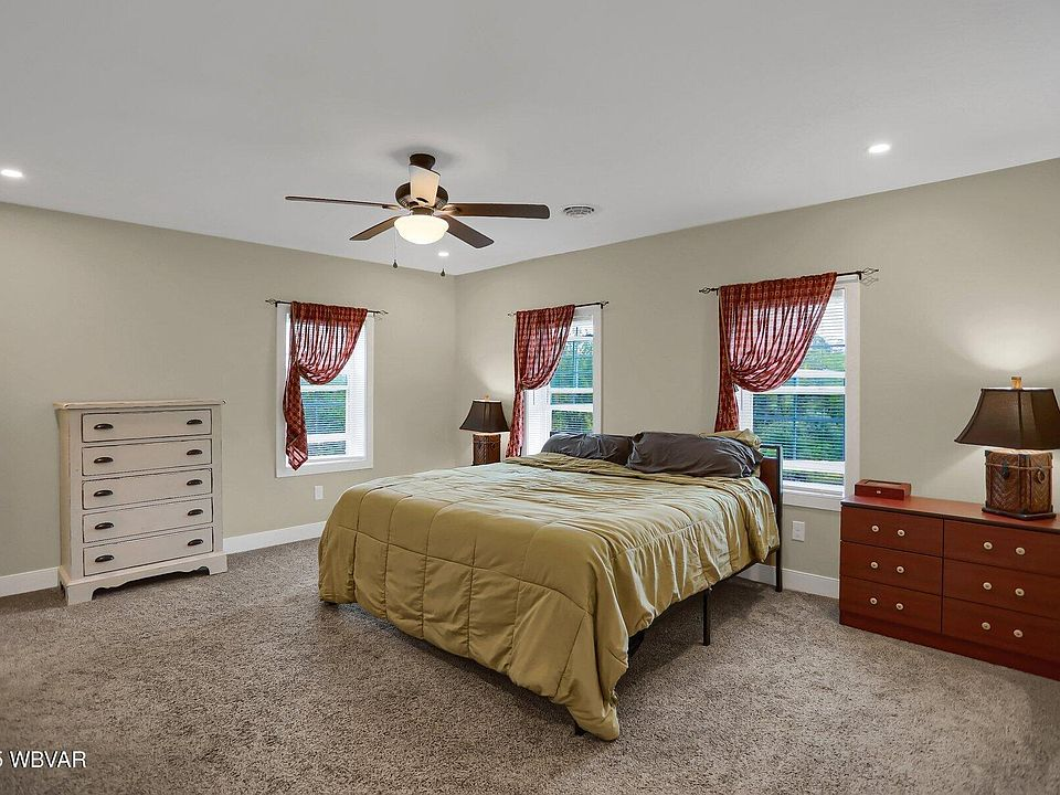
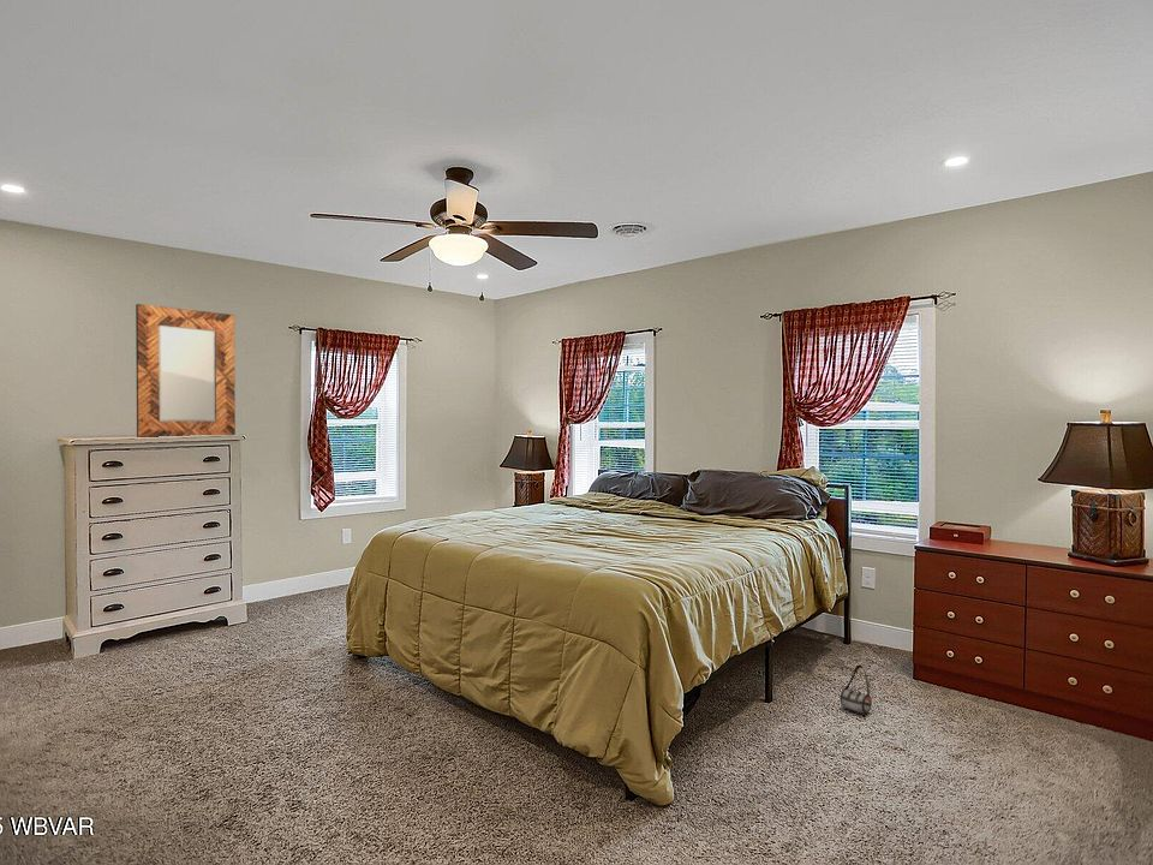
+ home mirror (187, 374)
+ bag (847, 693)
